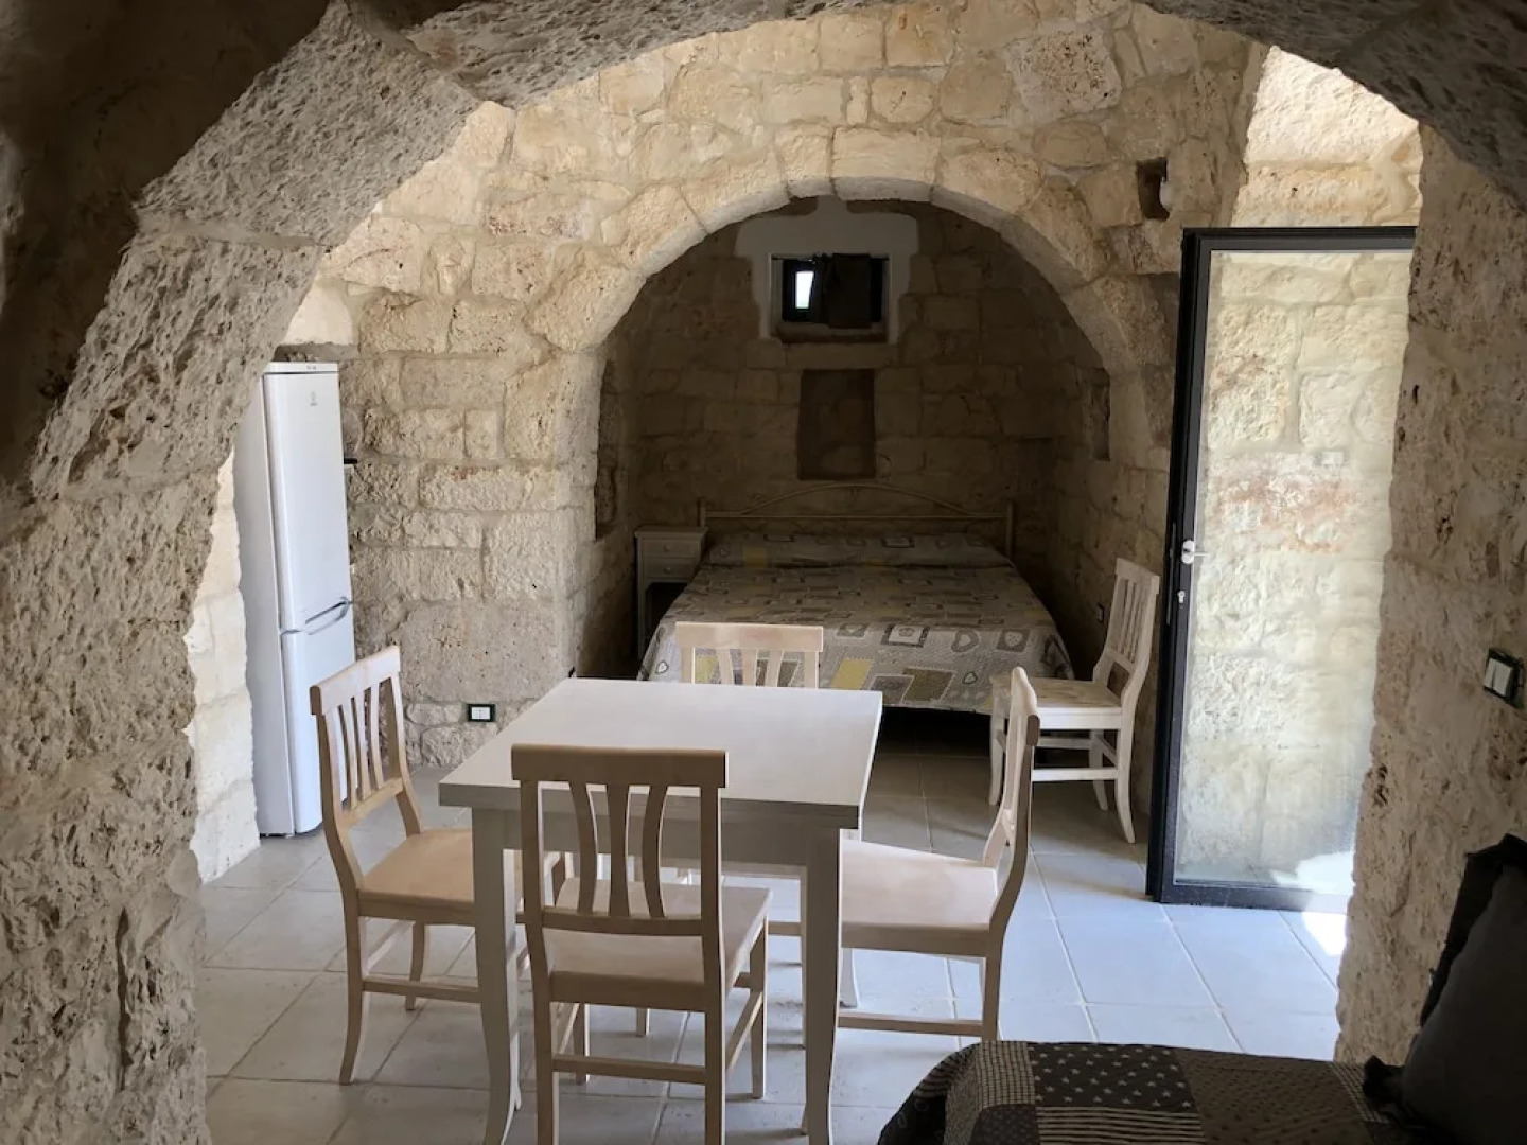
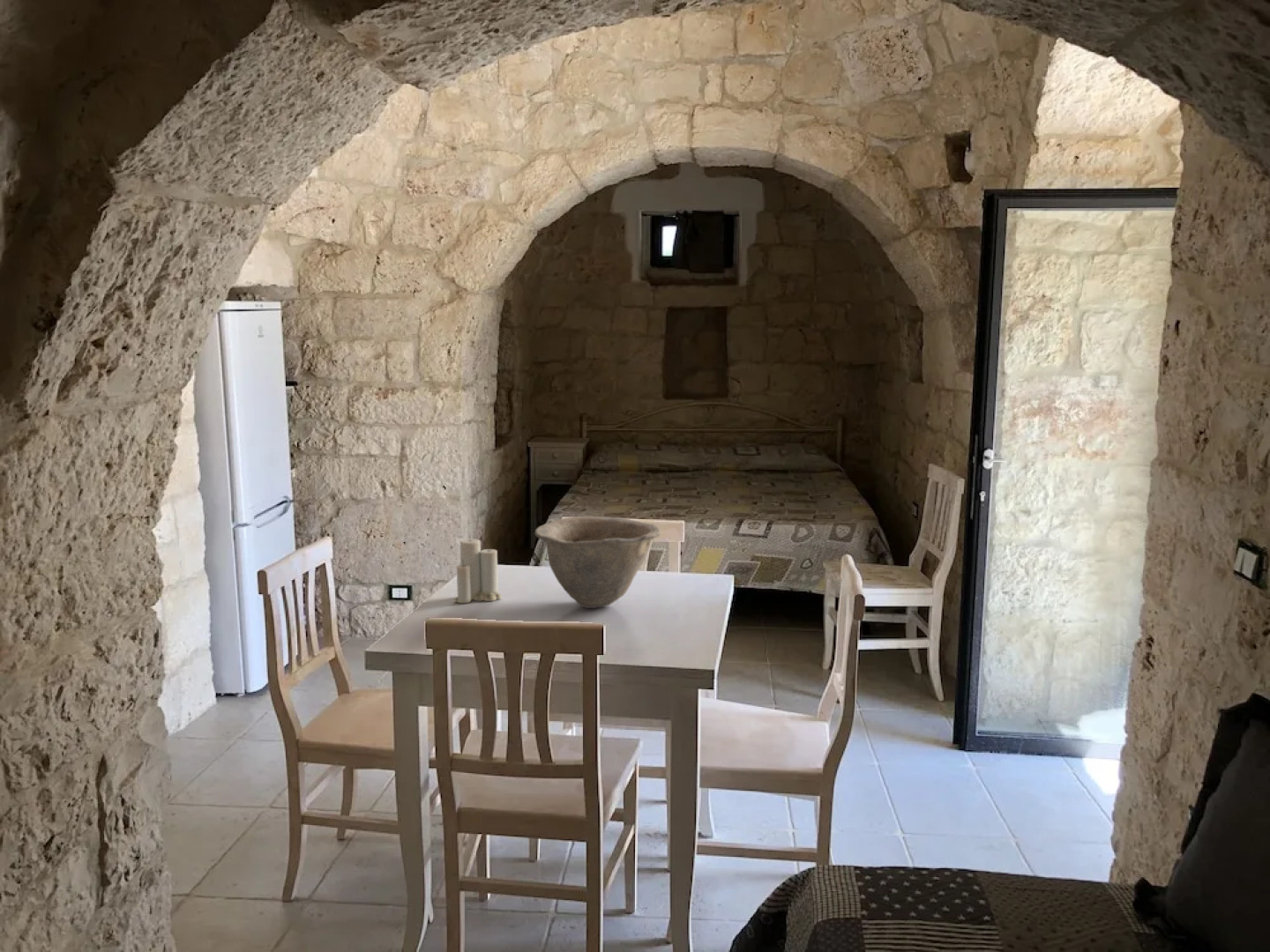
+ candle (474, 567)
+ bowl (599, 566)
